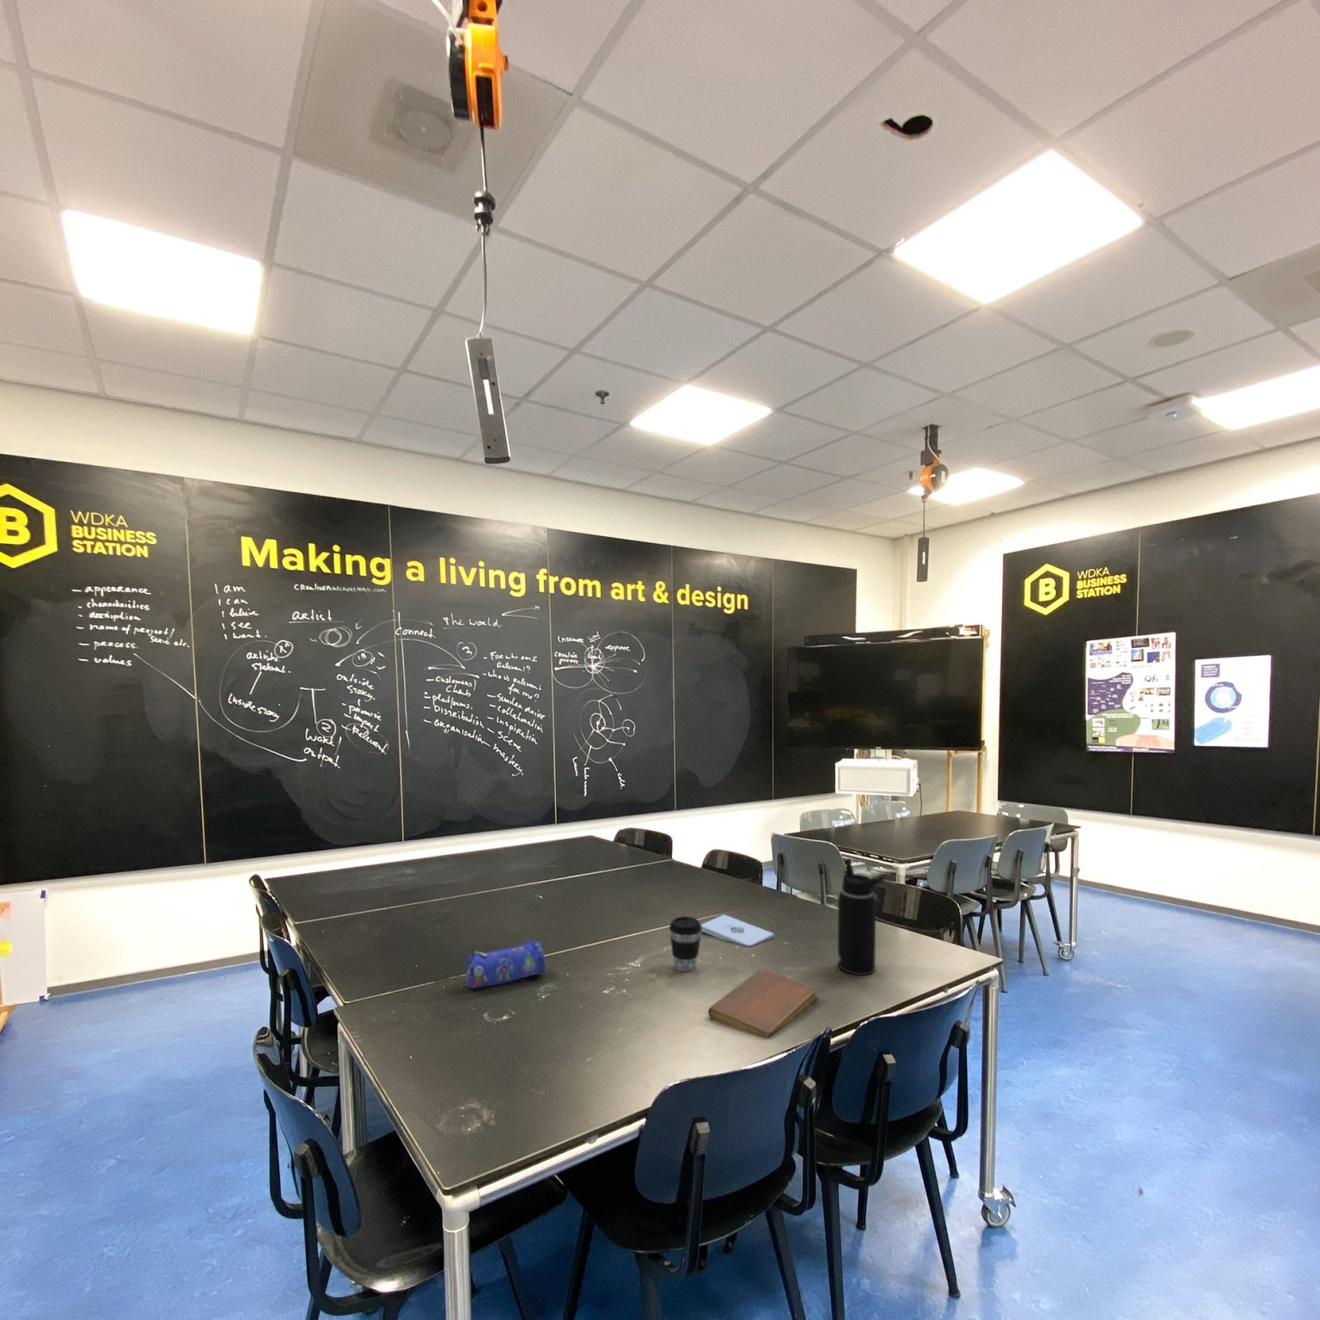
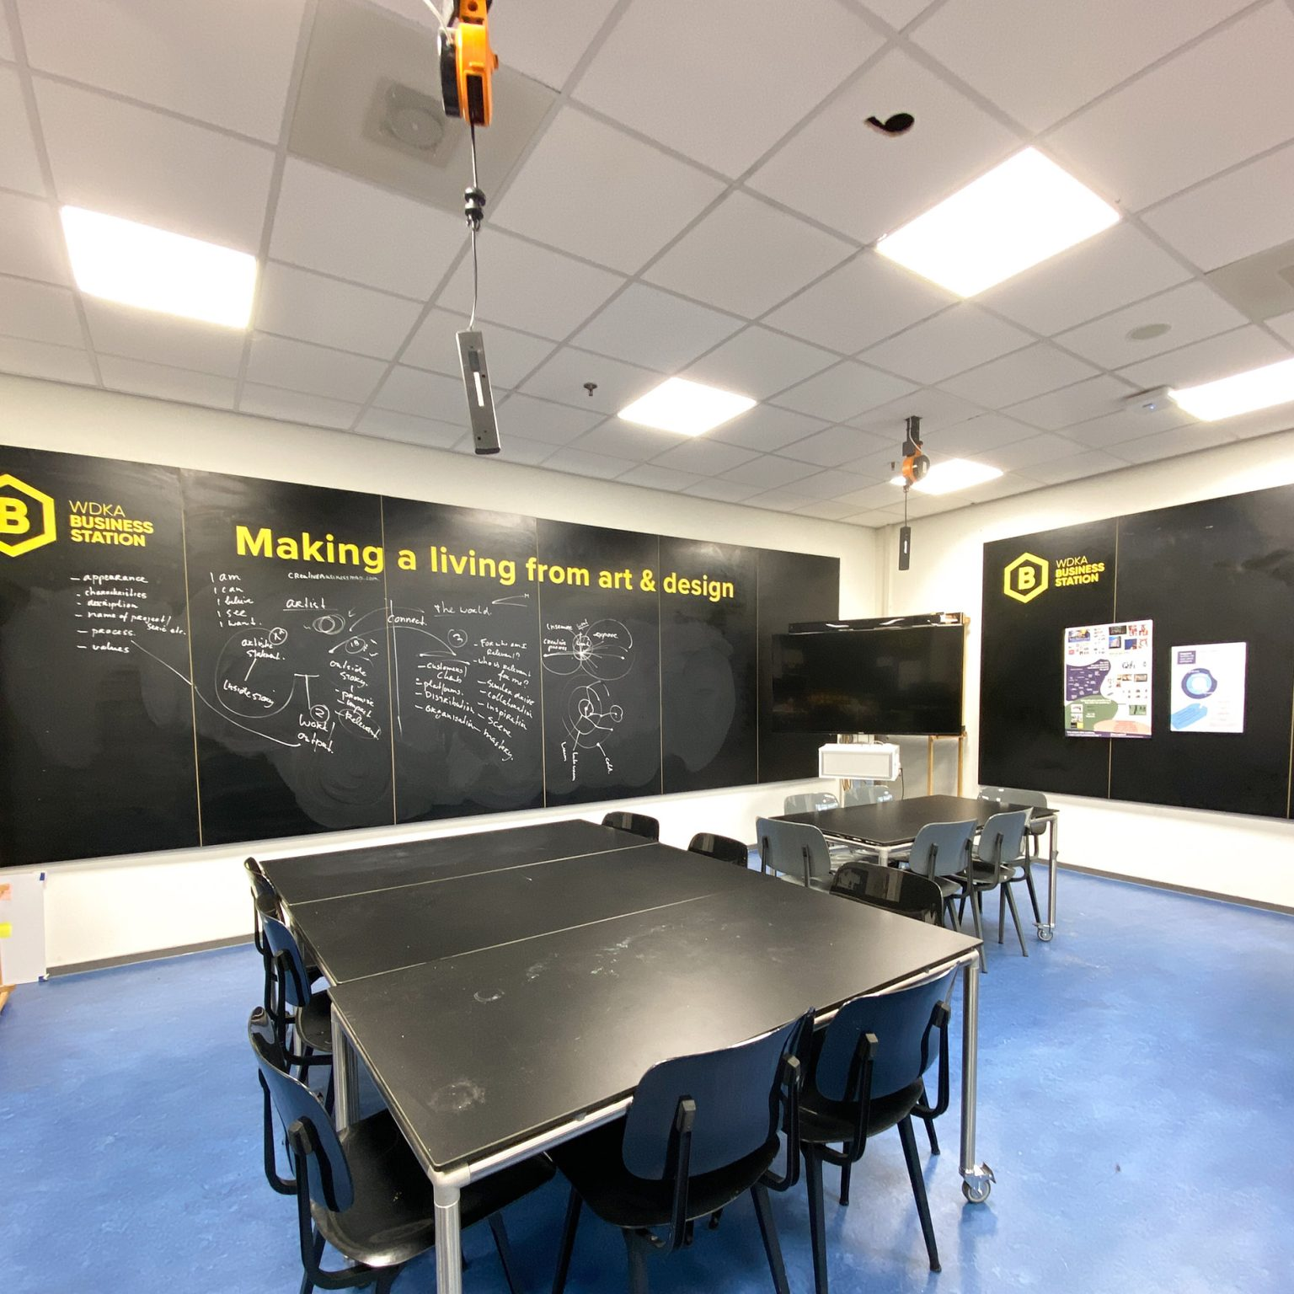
- notepad (736, 932)
- pencil case (505, 962)
- coffee cup (685, 944)
- water bottle (861, 916)
- notebook (764, 1002)
